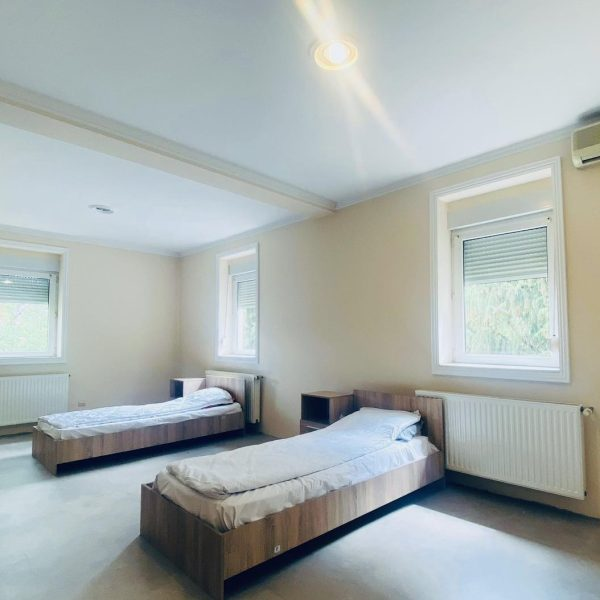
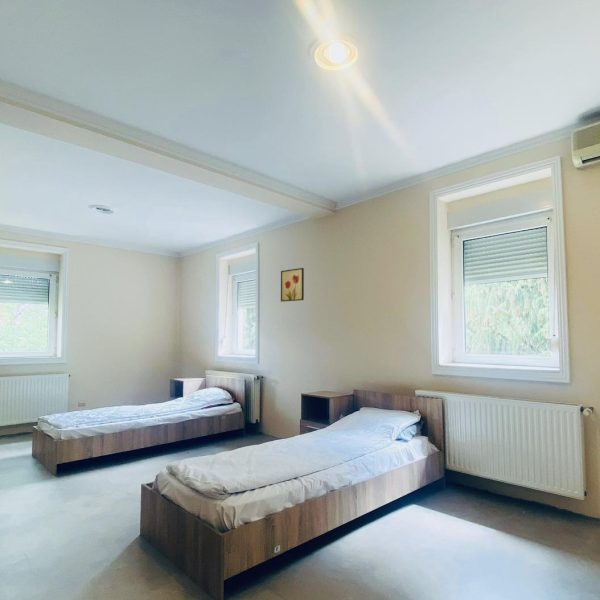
+ wall art (292, 285)
